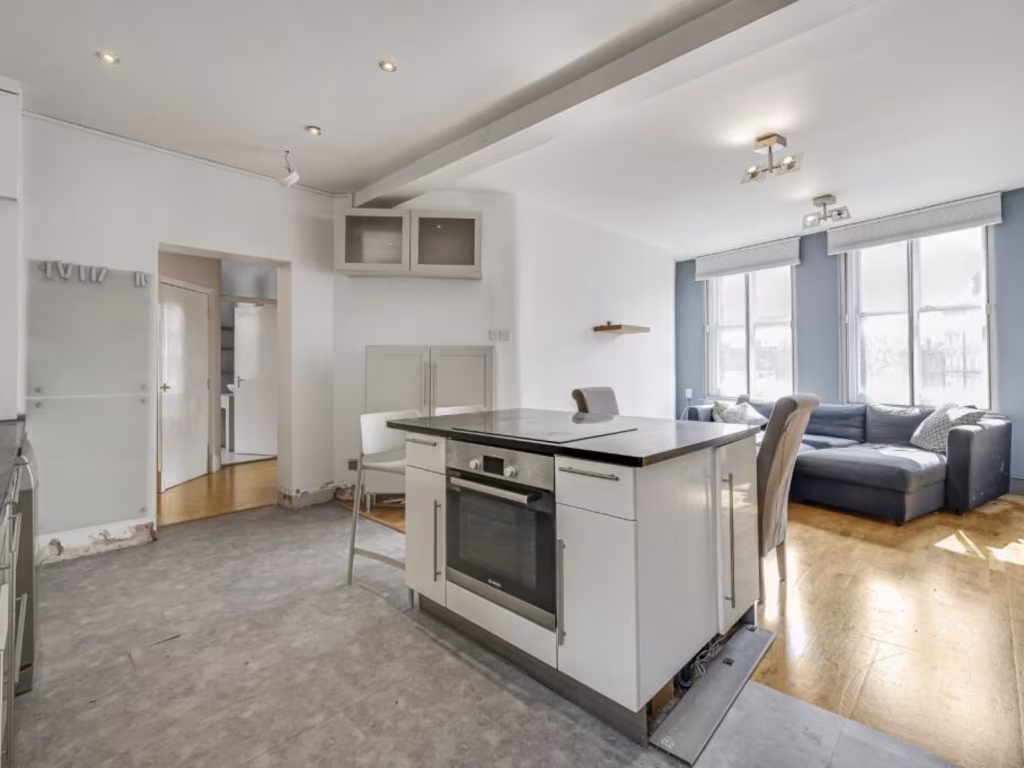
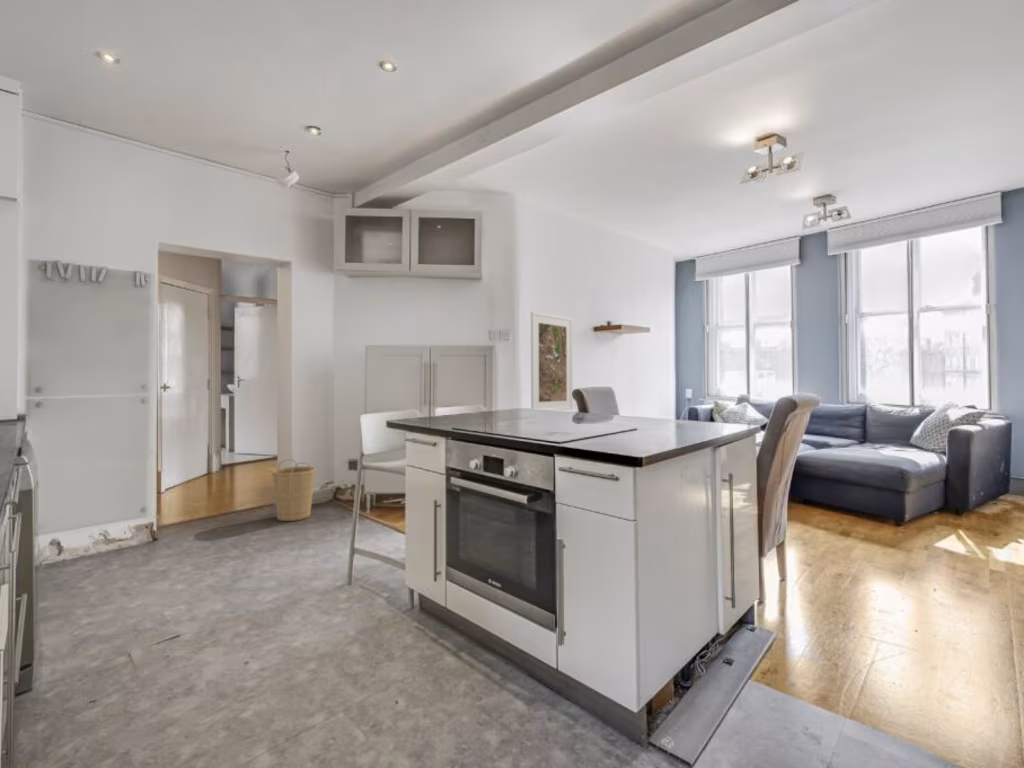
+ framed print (552, 363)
+ basket (294, 488)
